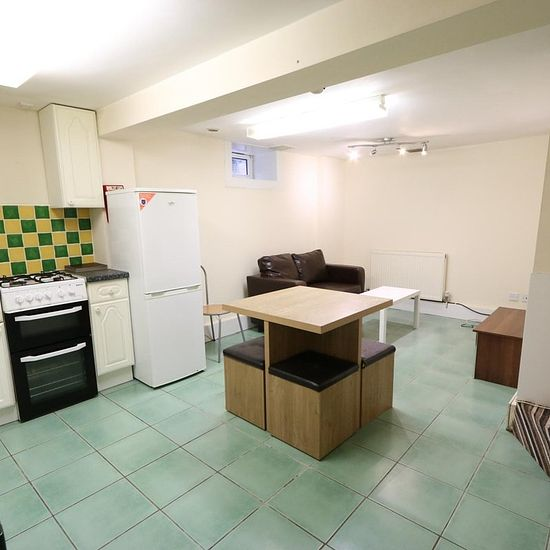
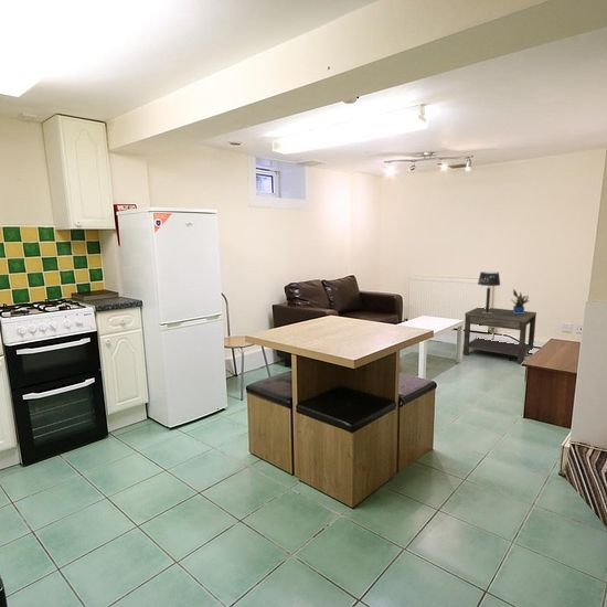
+ potted plant (519, 300)
+ table lamp (488, 292)
+ side table (499, 327)
